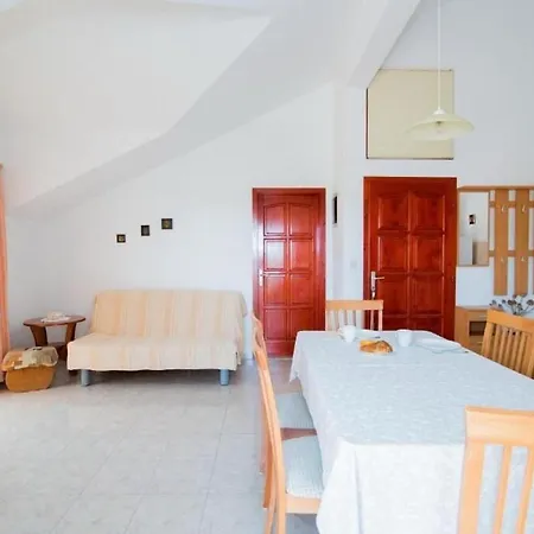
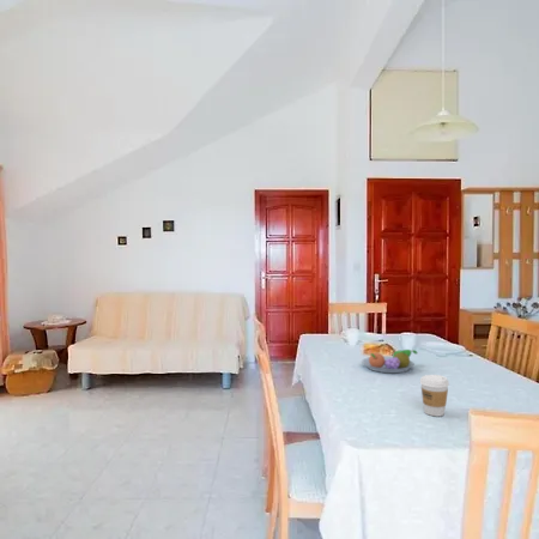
+ fruit bowl (389, 357)
+ coffee cup (434, 394)
